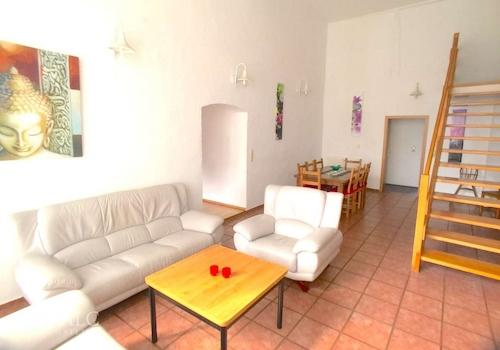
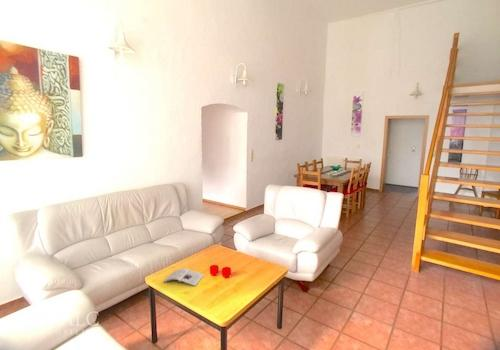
+ magazine (184, 276)
